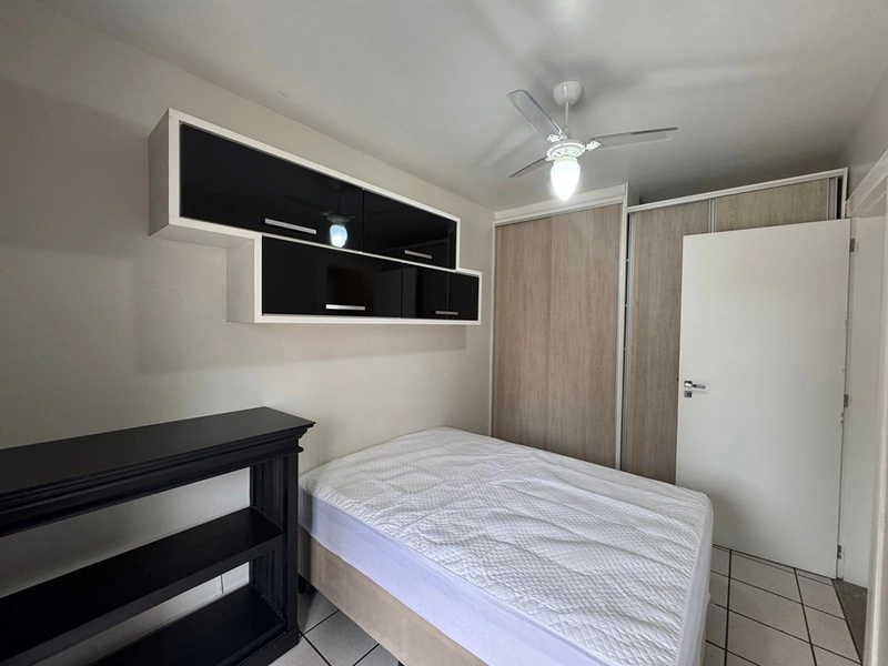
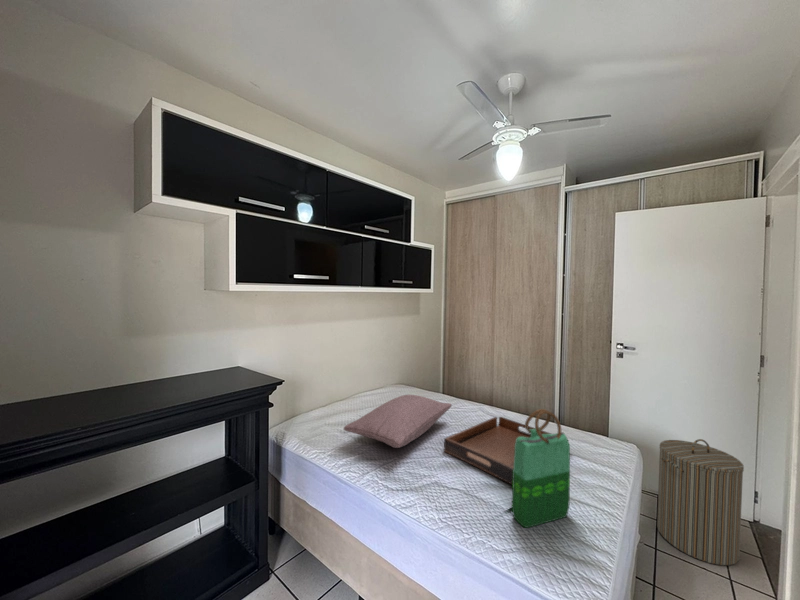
+ pillow (402, 417)
+ laundry hamper (697, 490)
+ tote bag (541, 463)
+ serving tray (506, 445)
